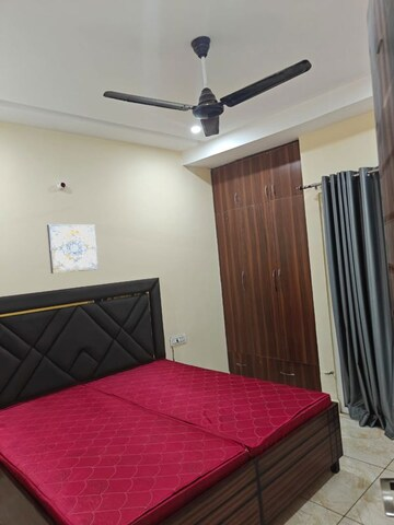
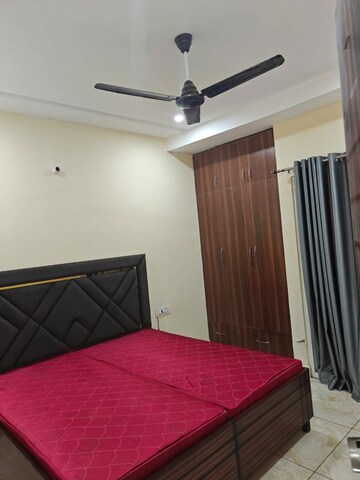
- wall art (73, 247)
